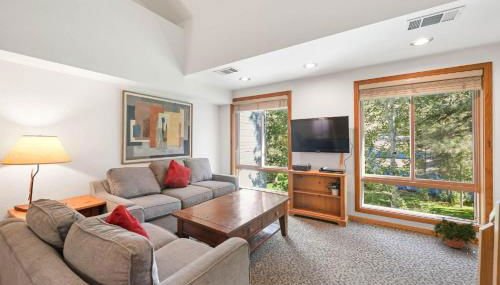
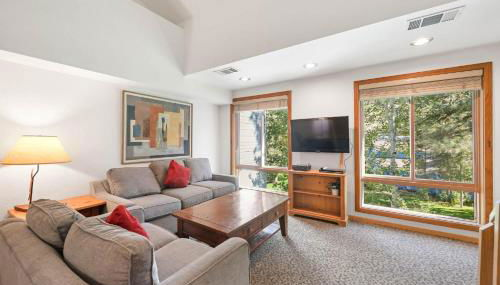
- potted plant (453, 233)
